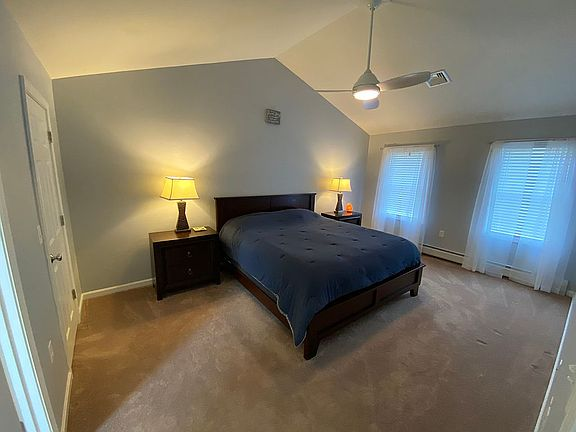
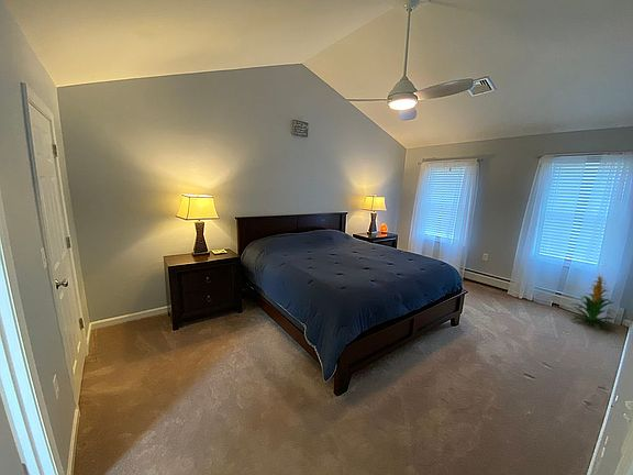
+ indoor plant (596, 298)
